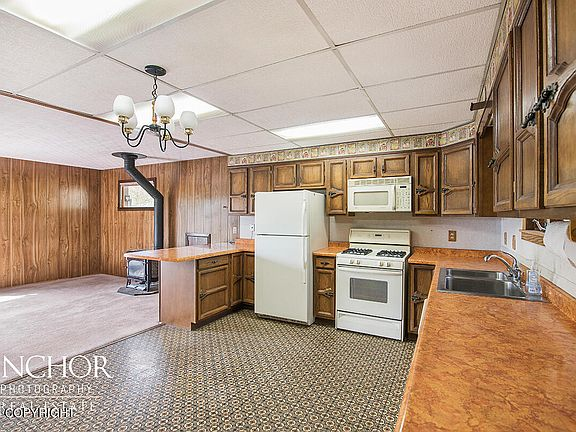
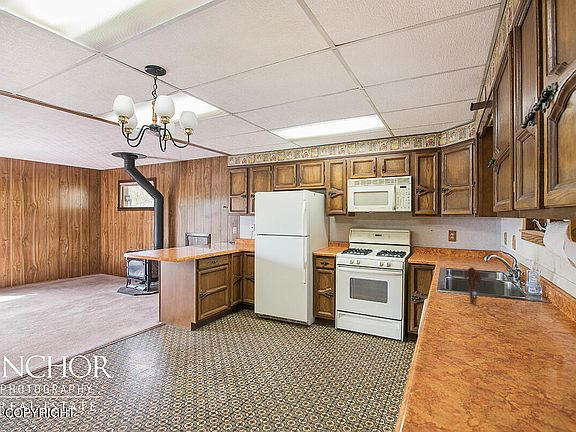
+ utensil holder (472, 285)
